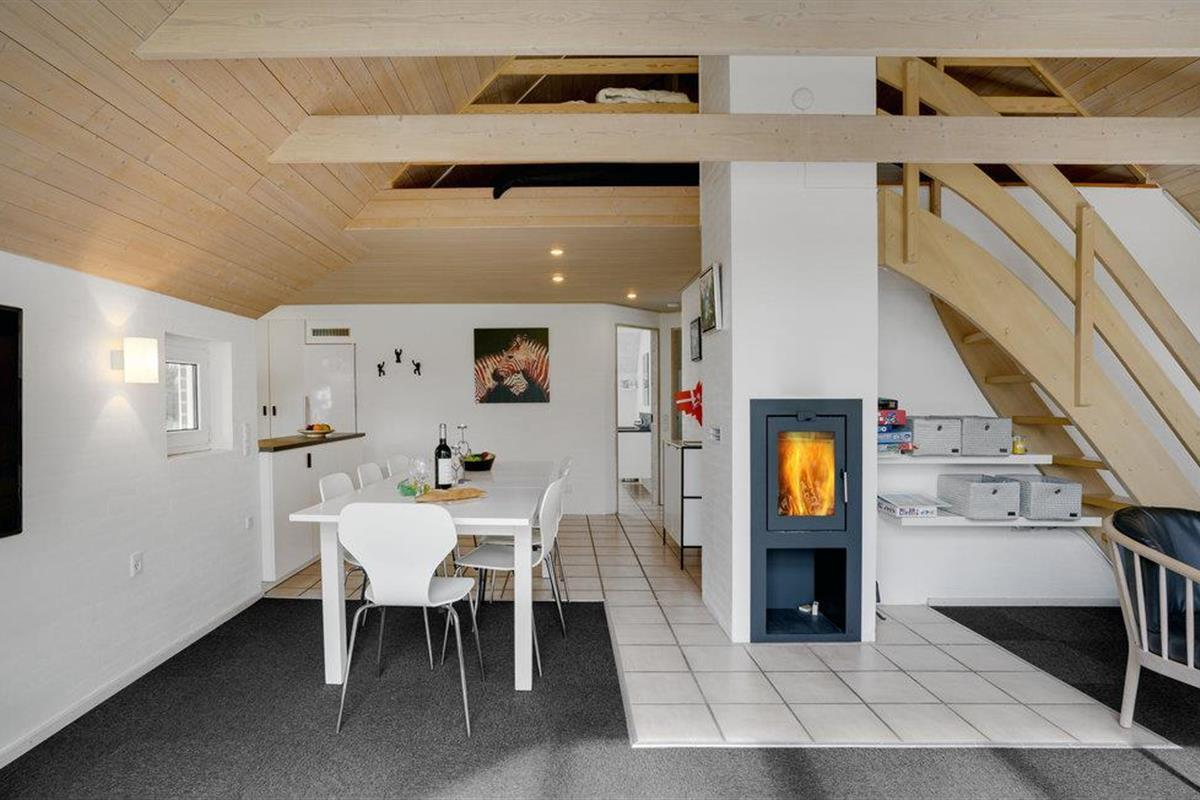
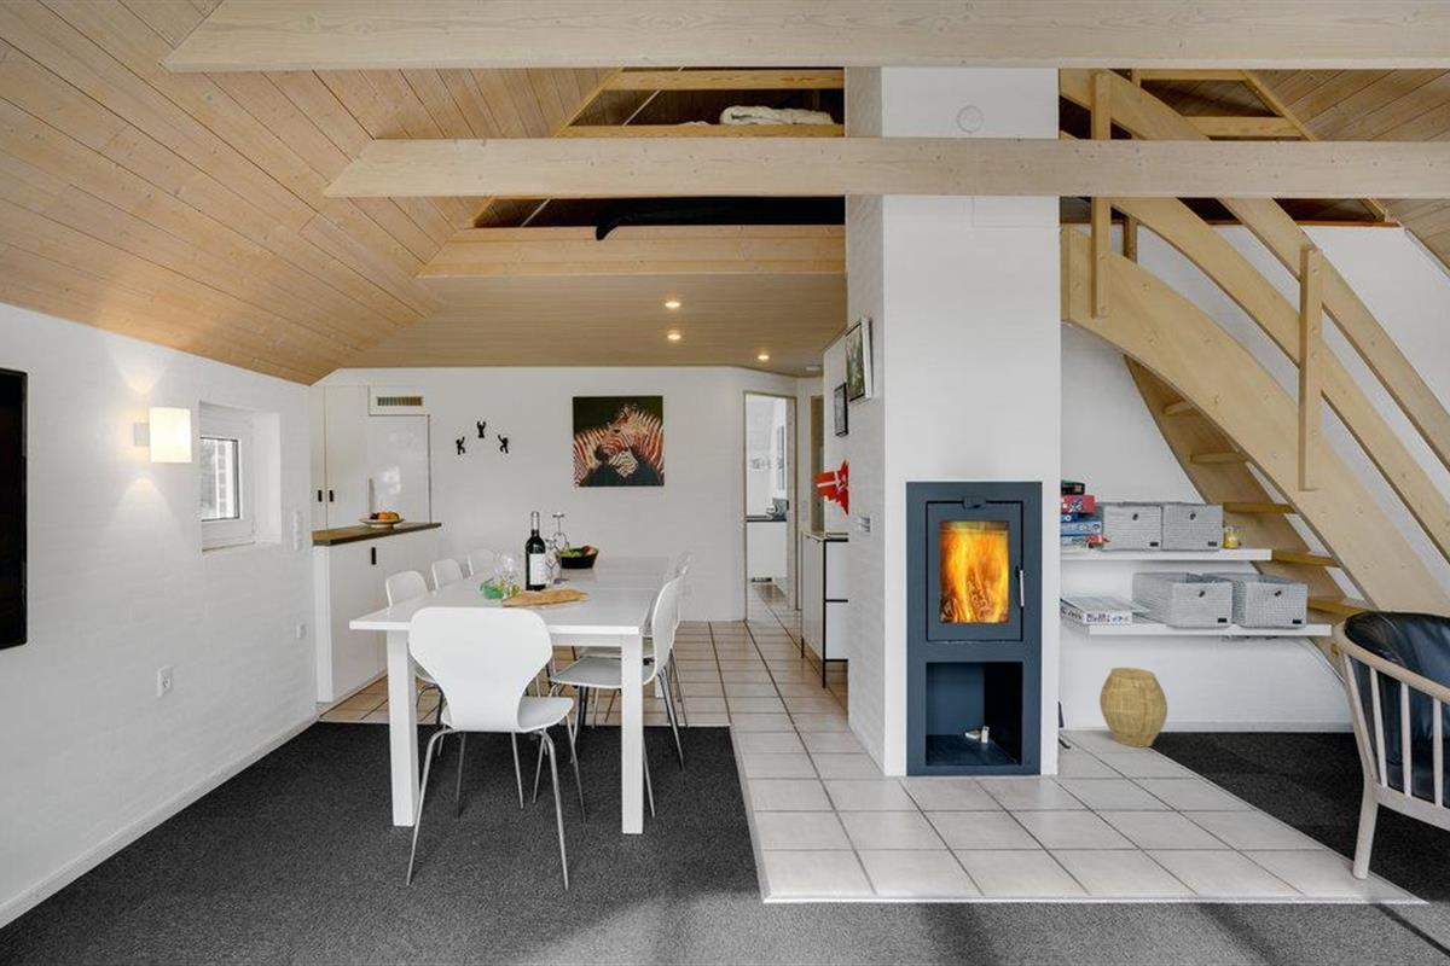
+ woven basket (1132, 704)
